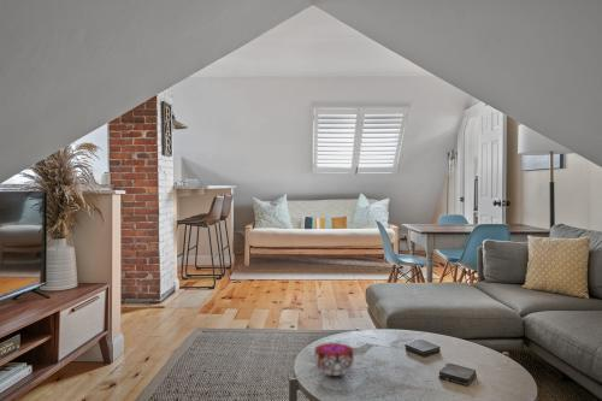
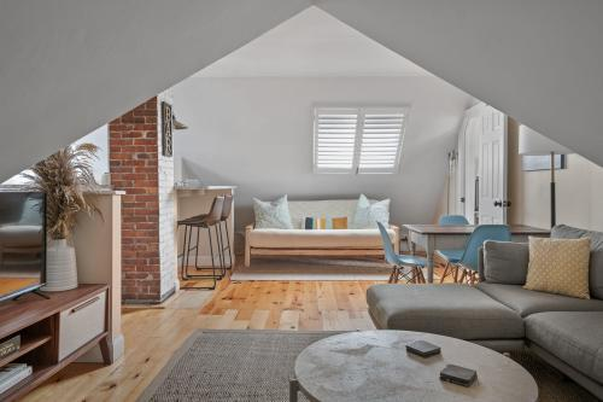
- decorative bowl (334, 360)
